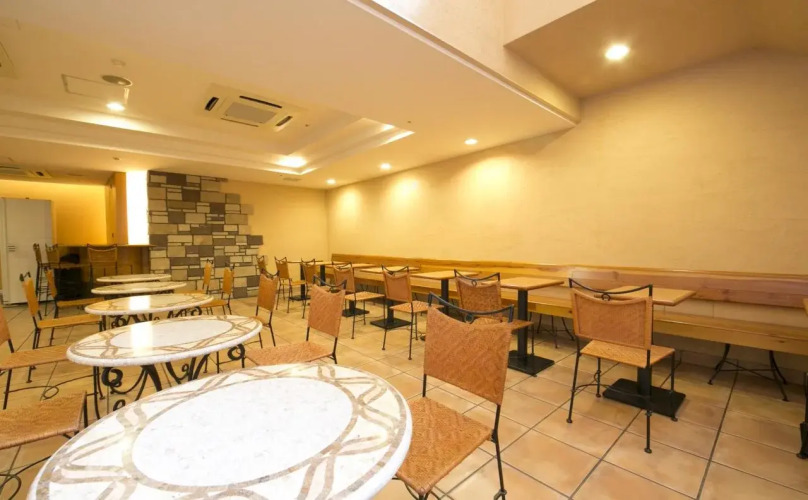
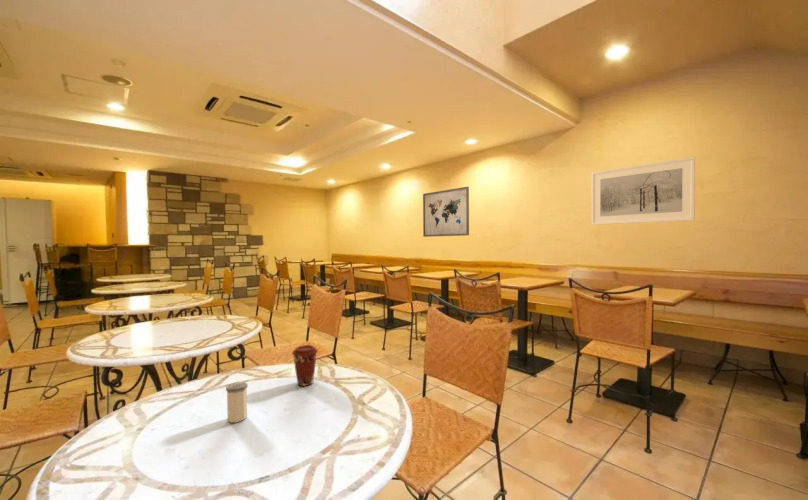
+ salt shaker (237, 401)
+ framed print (638, 194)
+ wall art (444, 213)
+ coffee cup (305, 365)
